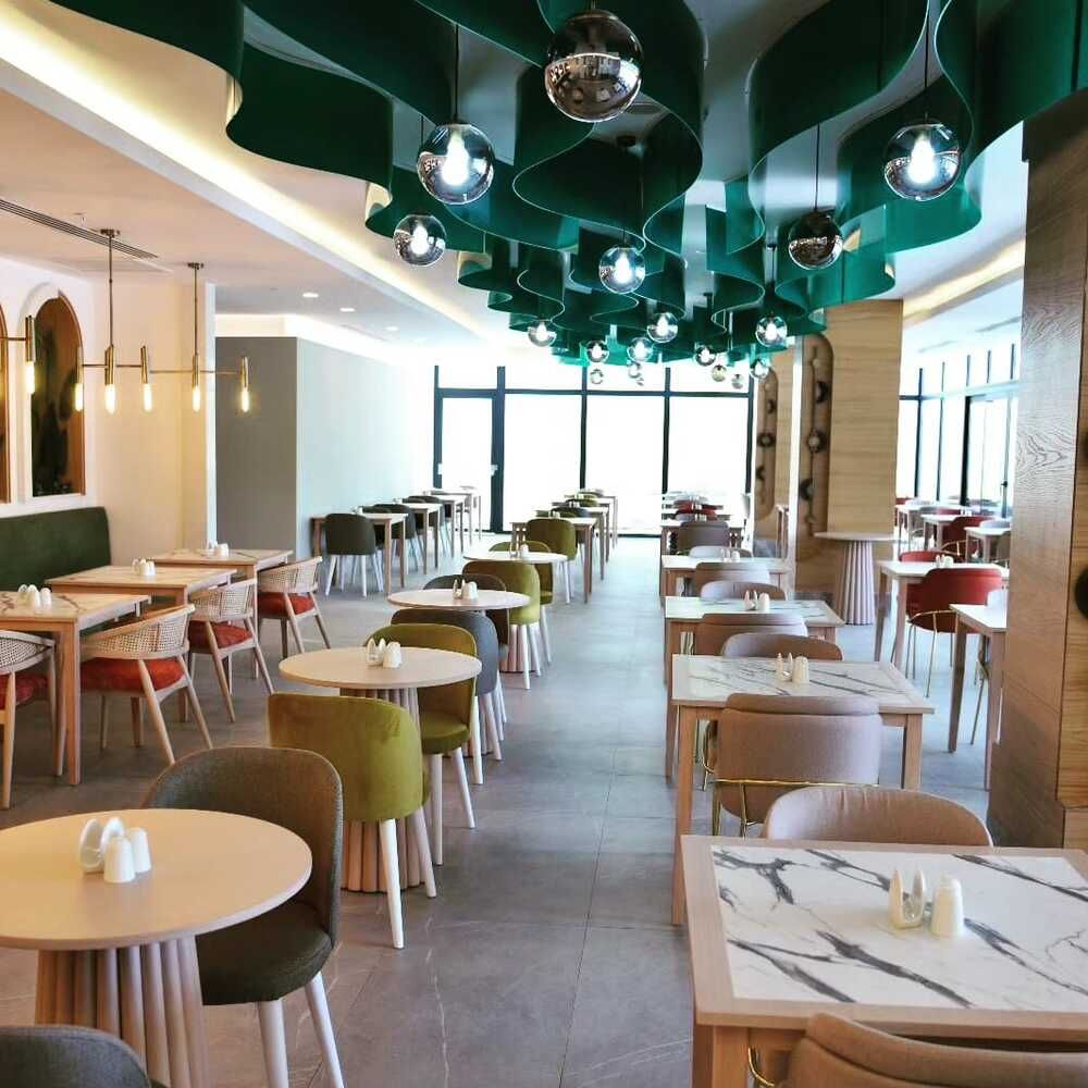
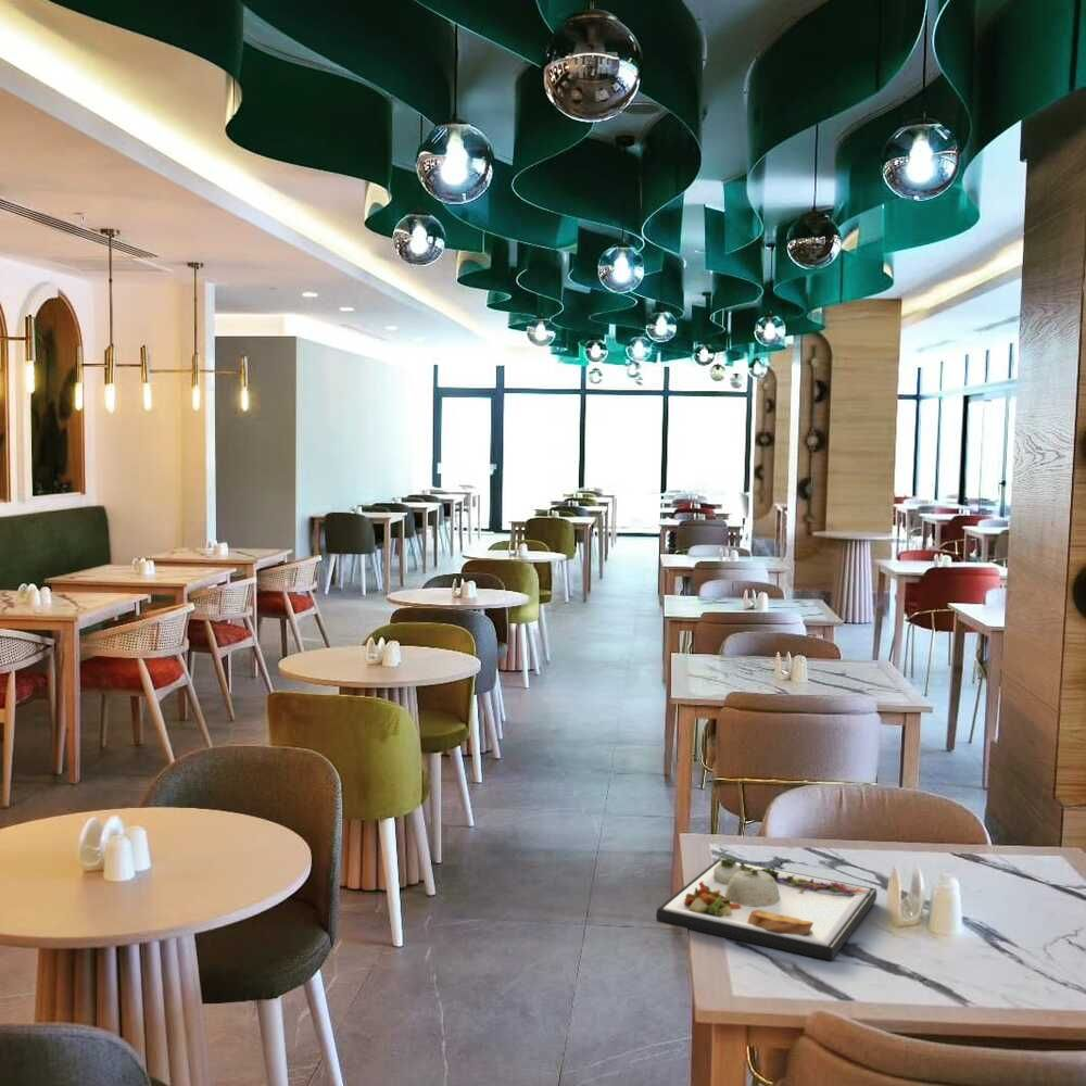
+ dinner plate (770, 891)
